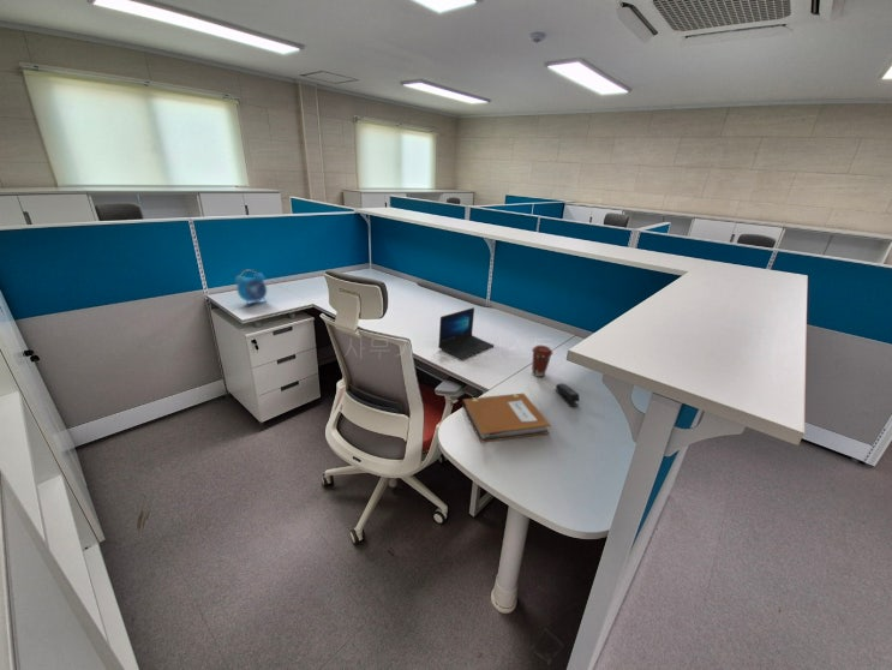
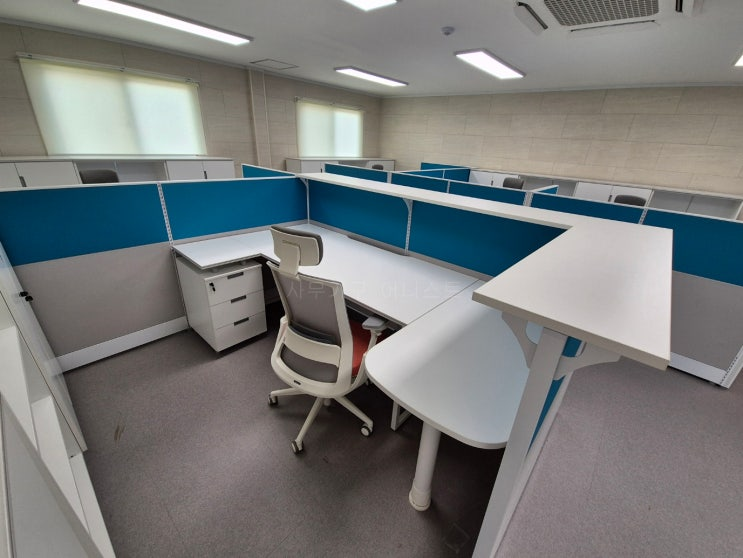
- coffee cup (540, 360)
- notebook (505, 414)
- alarm clock (252, 286)
- stapler (567, 391)
- laptop (467, 331)
